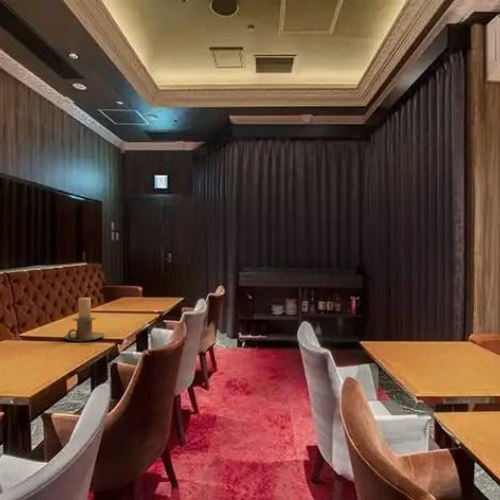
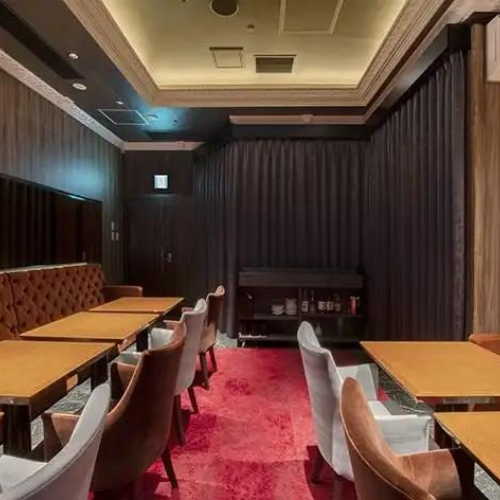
- candle holder (84, 318)
